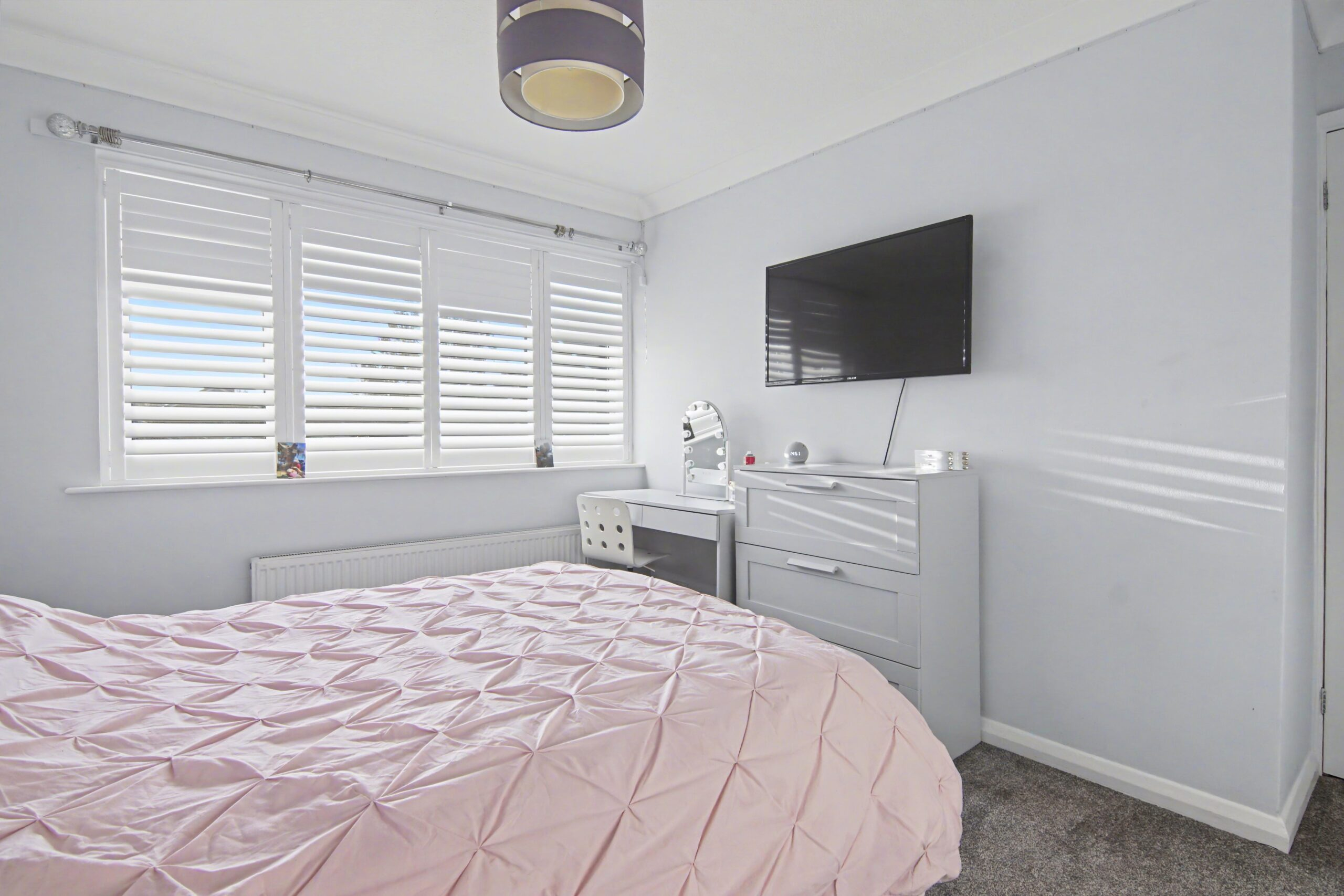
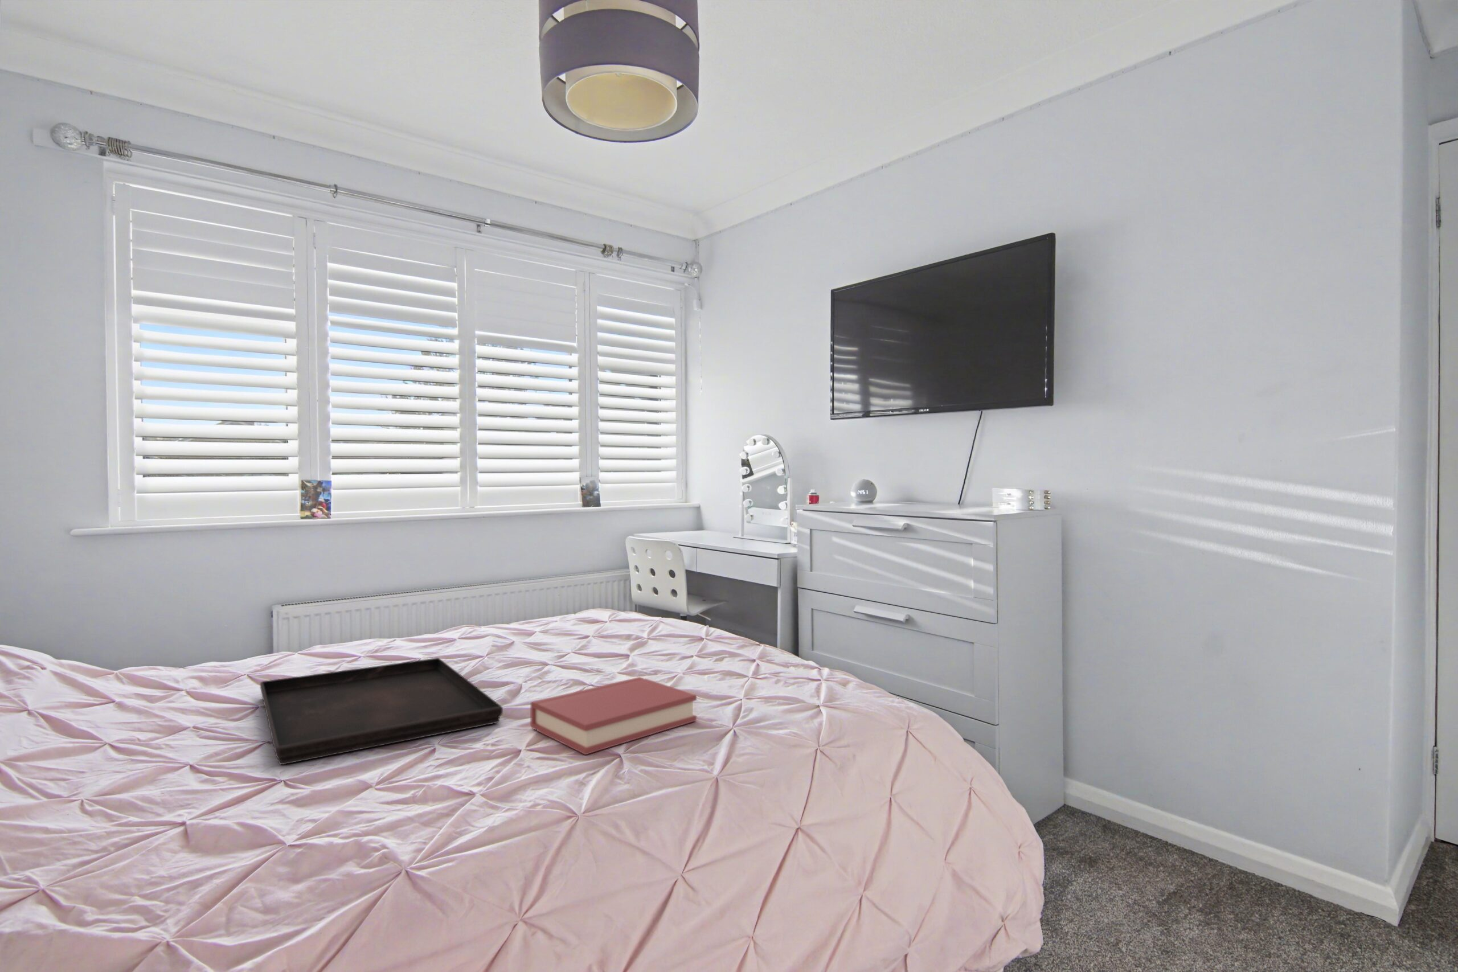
+ hardback book (614, 711)
+ serving tray (374, 701)
